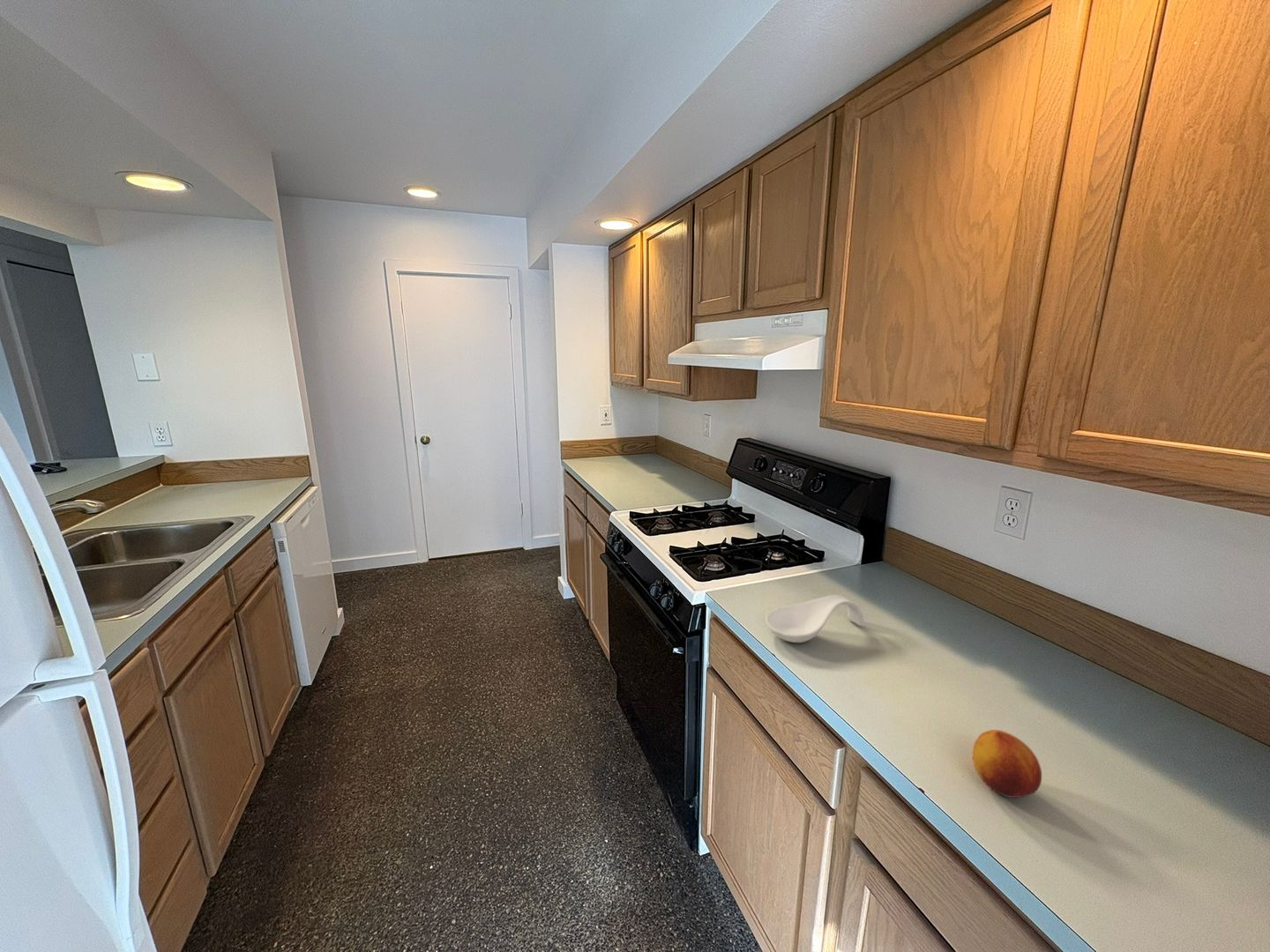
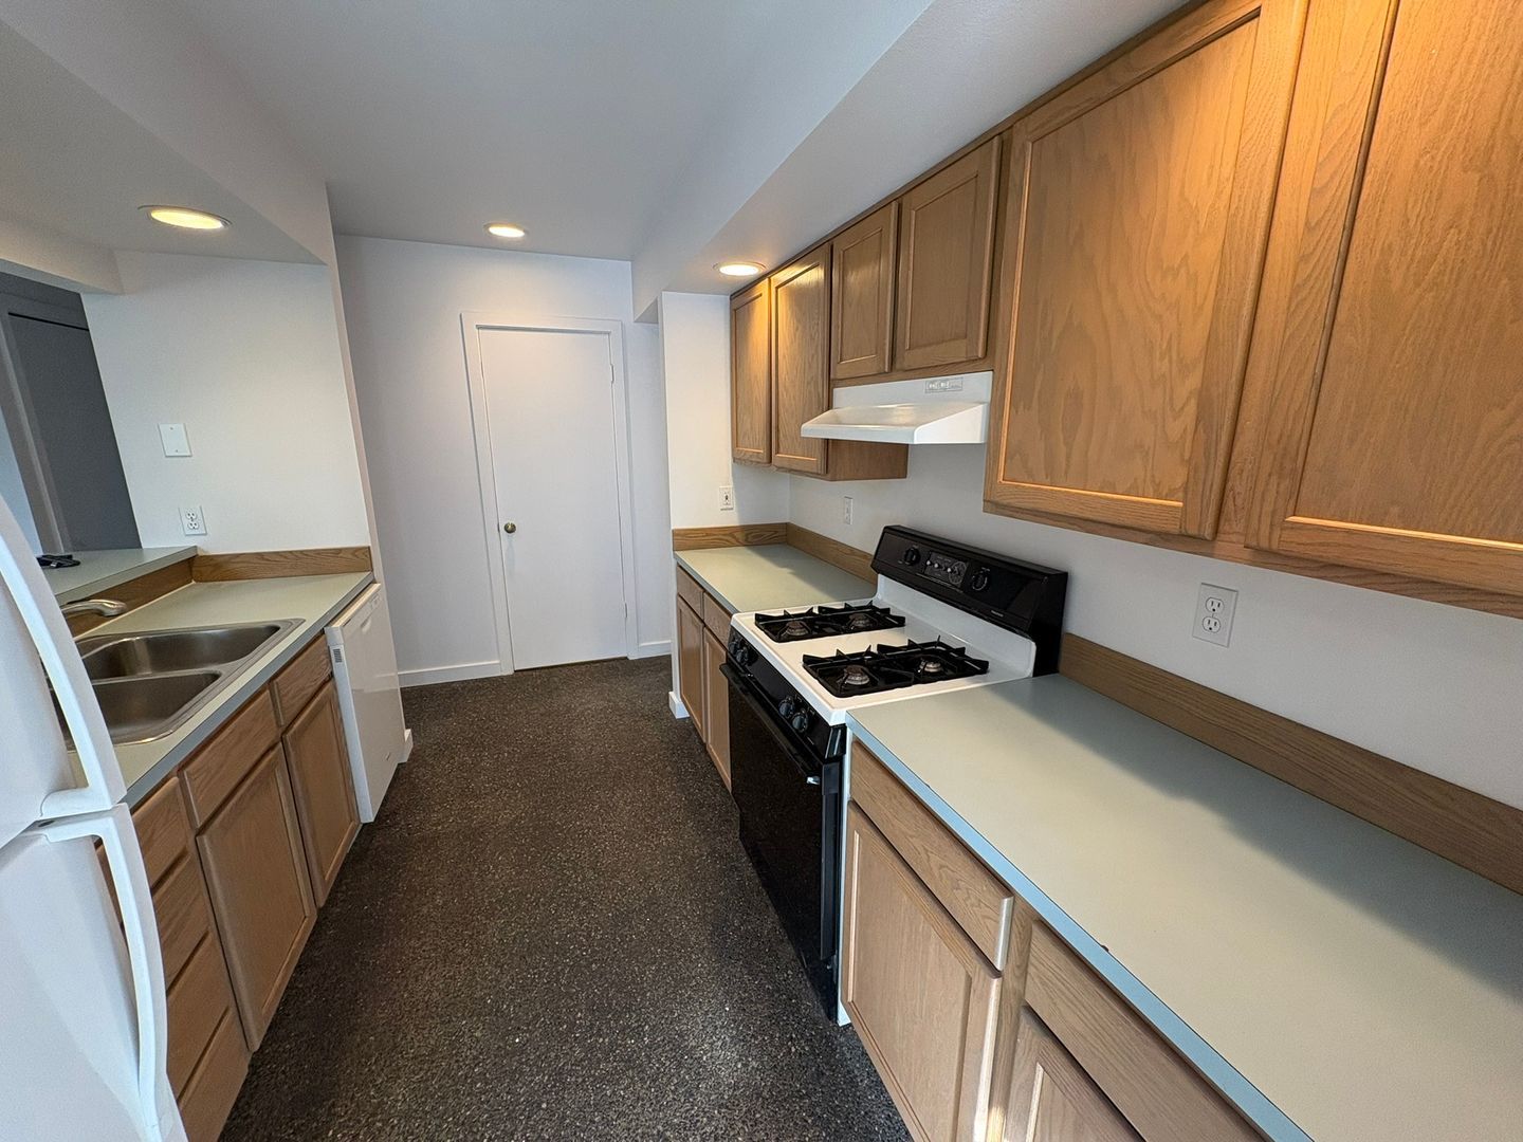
- spoon rest (815, 616)
- fruit (1005, 761)
